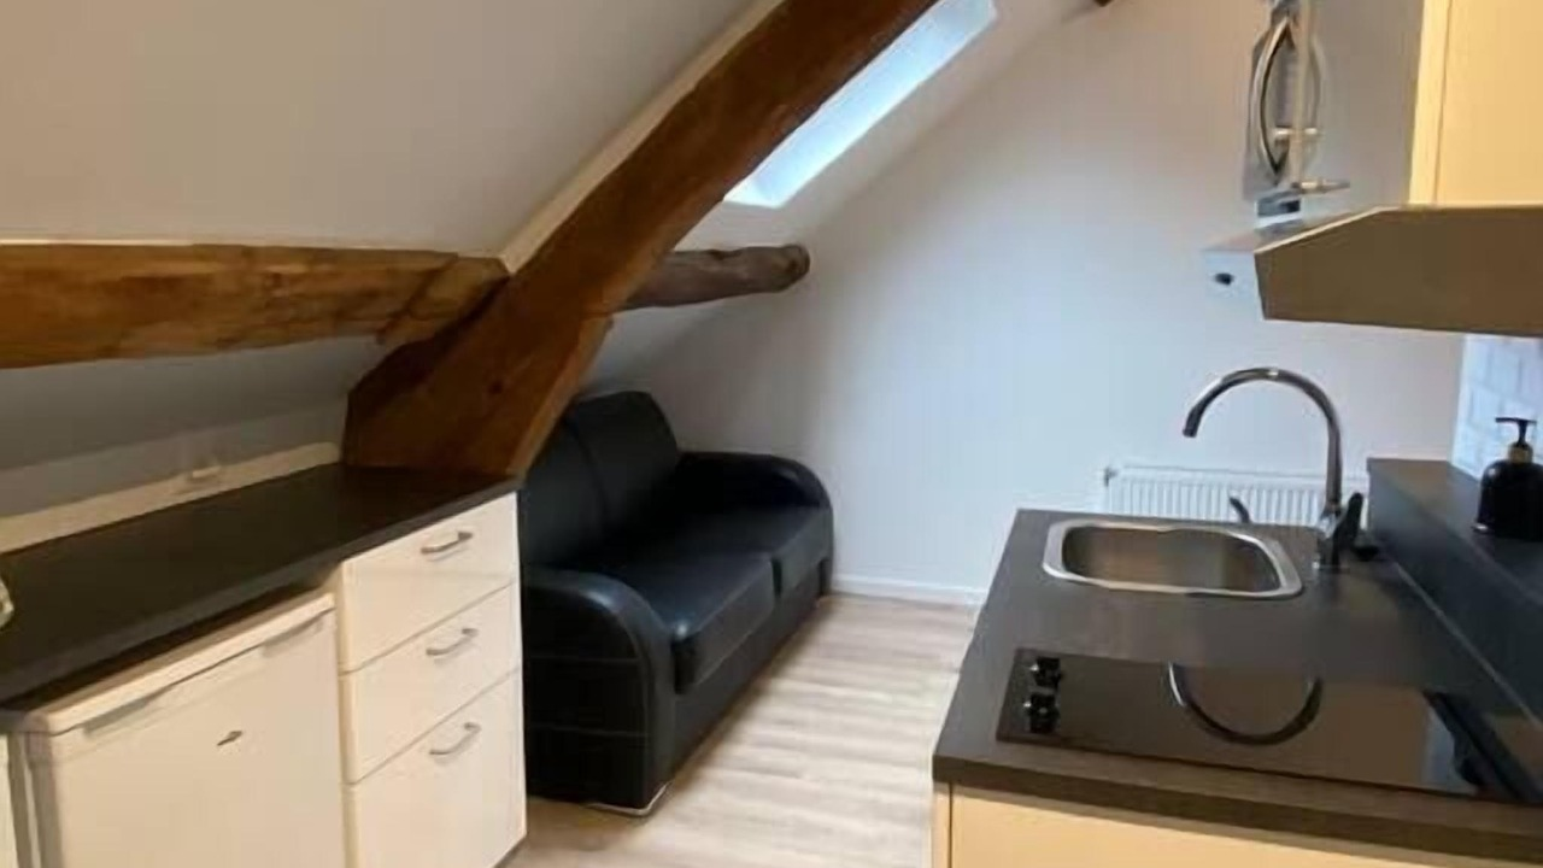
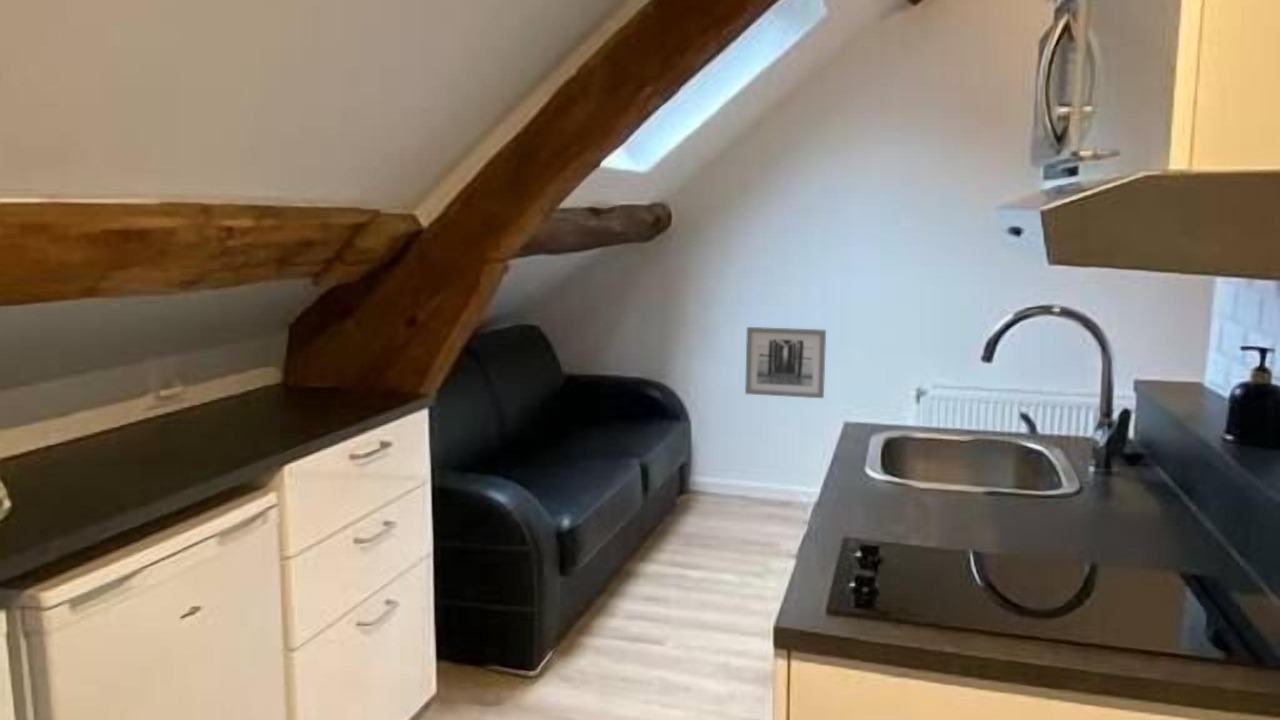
+ wall art (785, 362)
